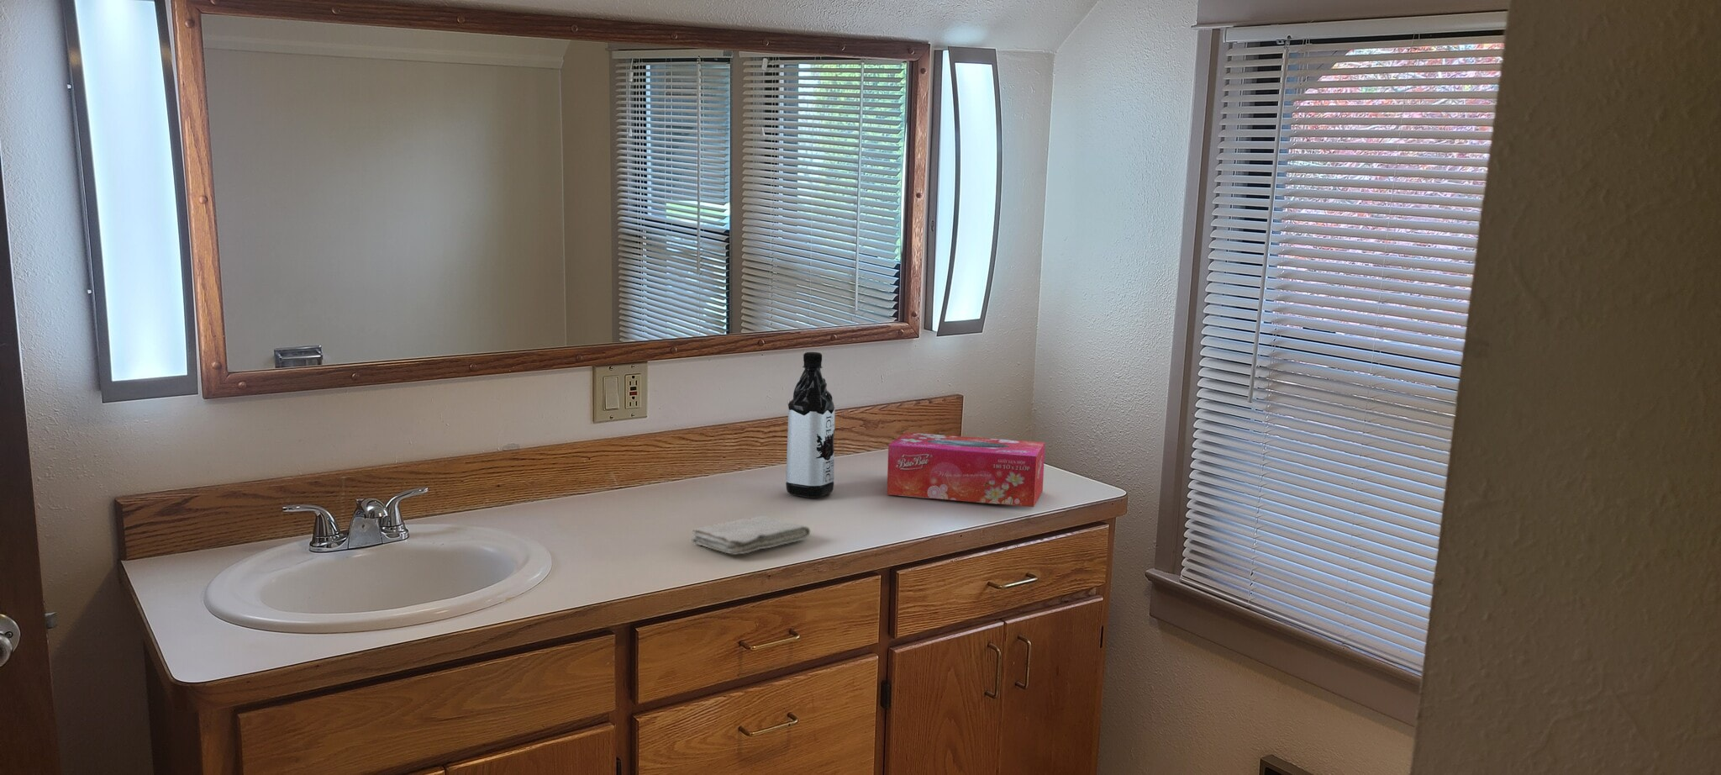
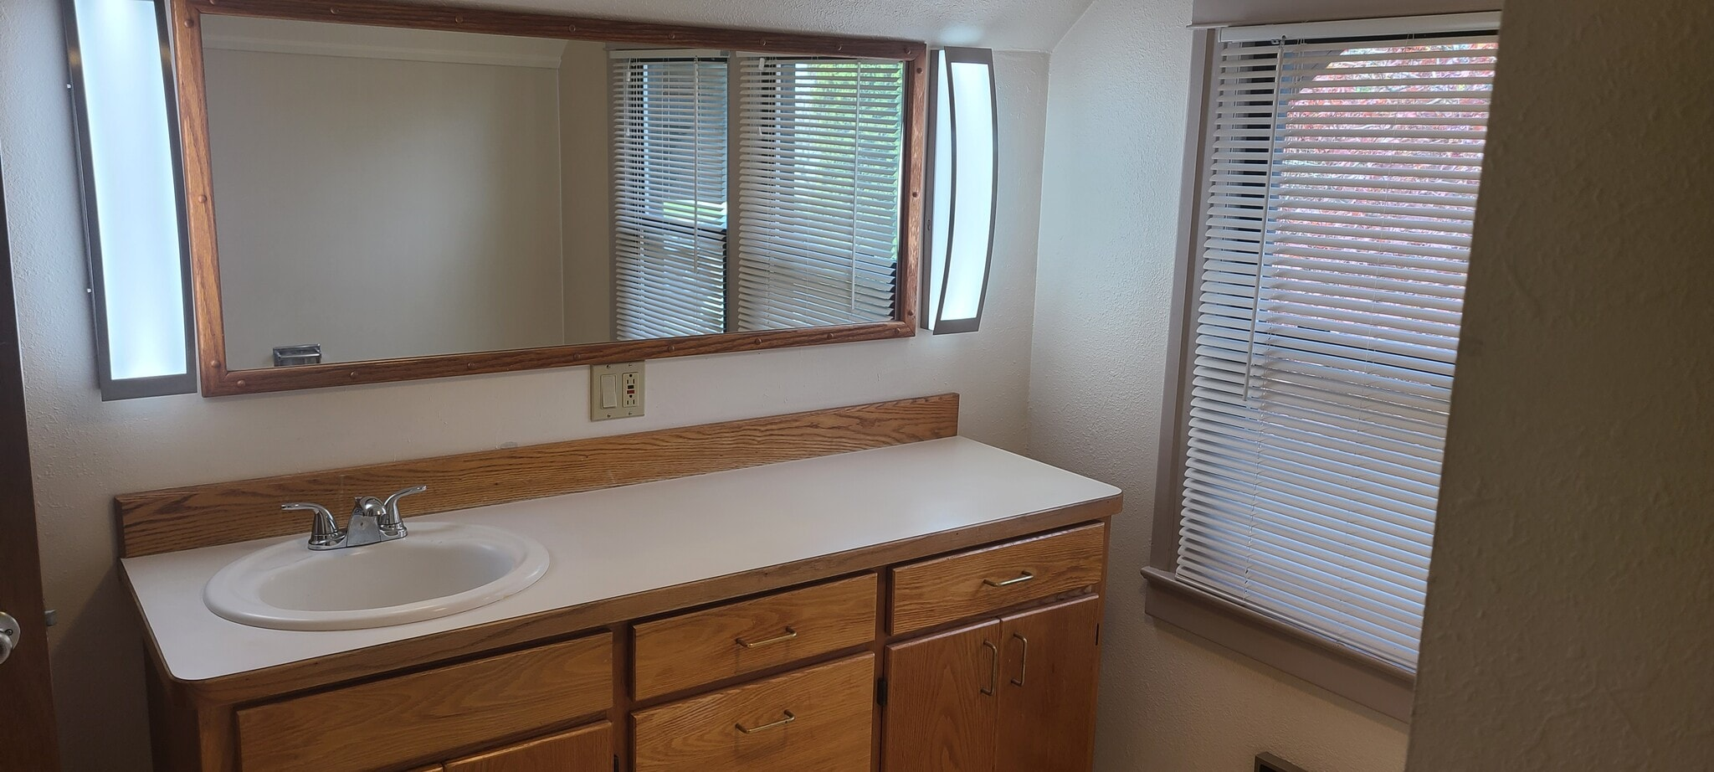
- tissue box (966, 469)
- washcloth (750, 532)
- water bottle (811, 423)
